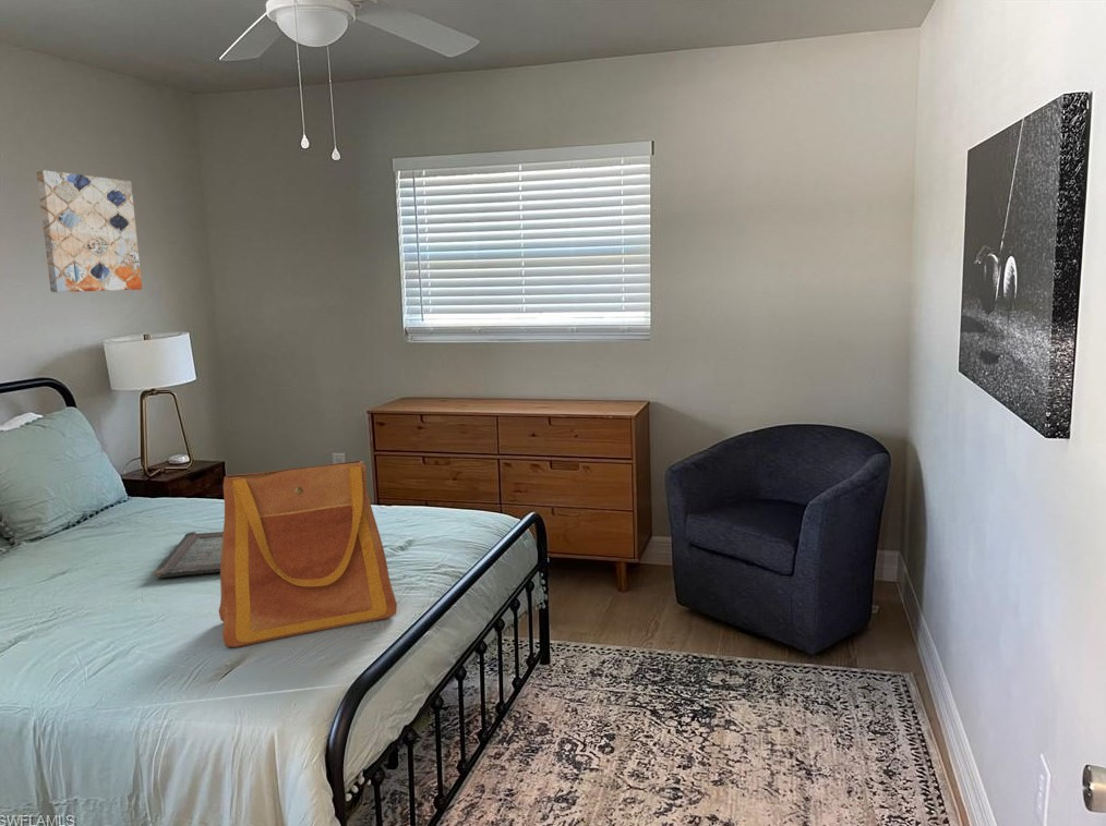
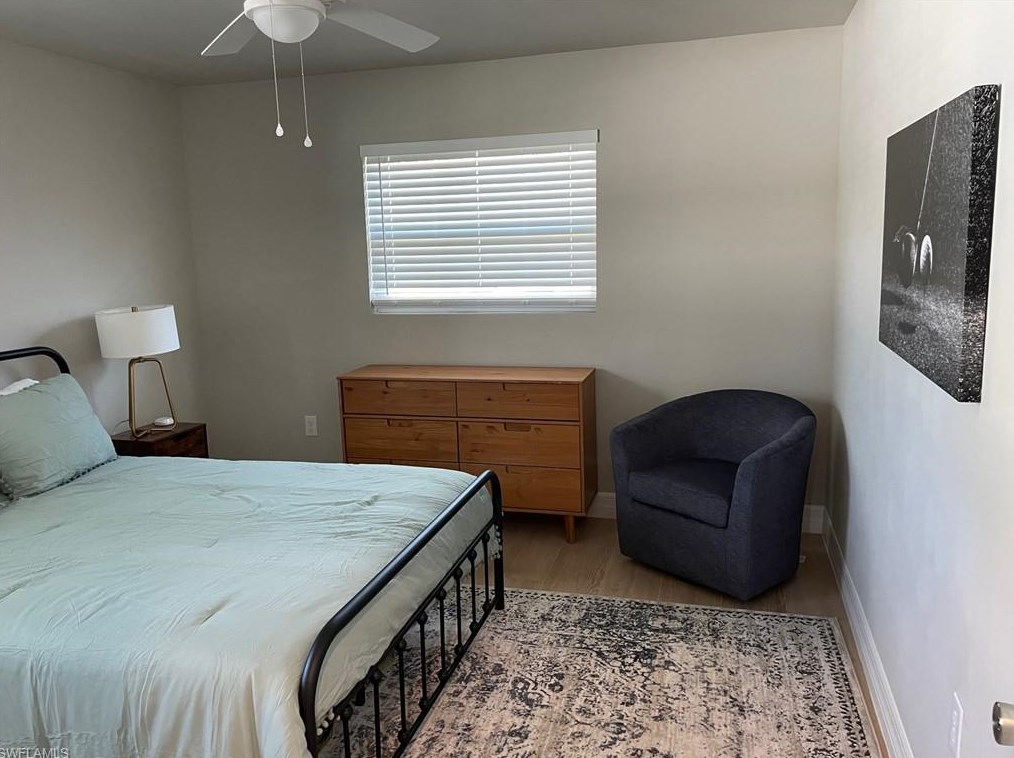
- tote bag (302, 545)
- serving tray (221, 546)
- wall art (93, 233)
